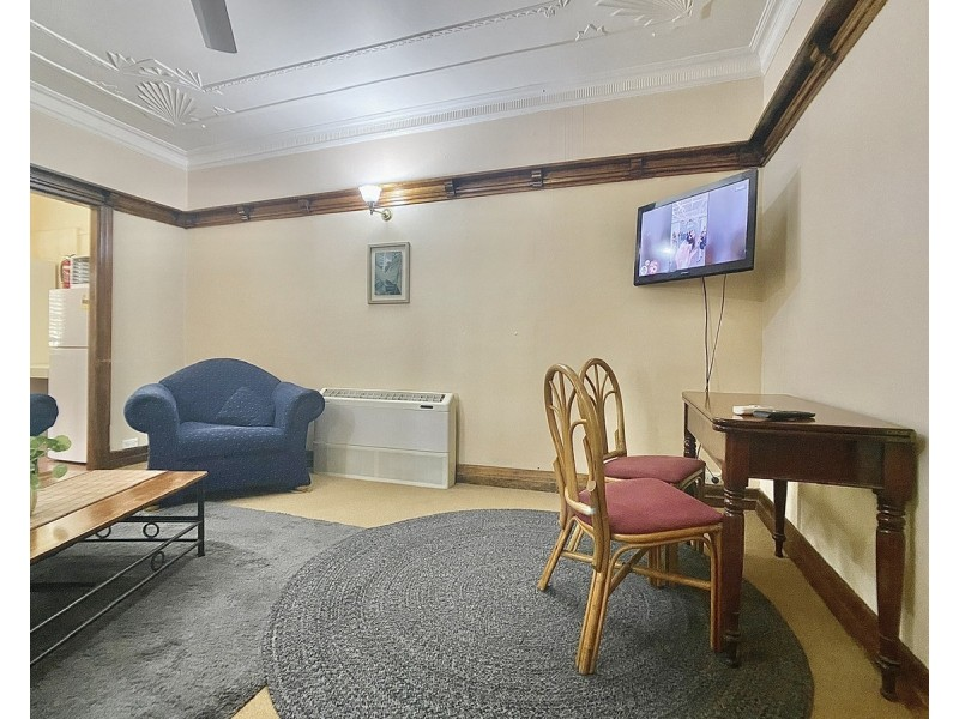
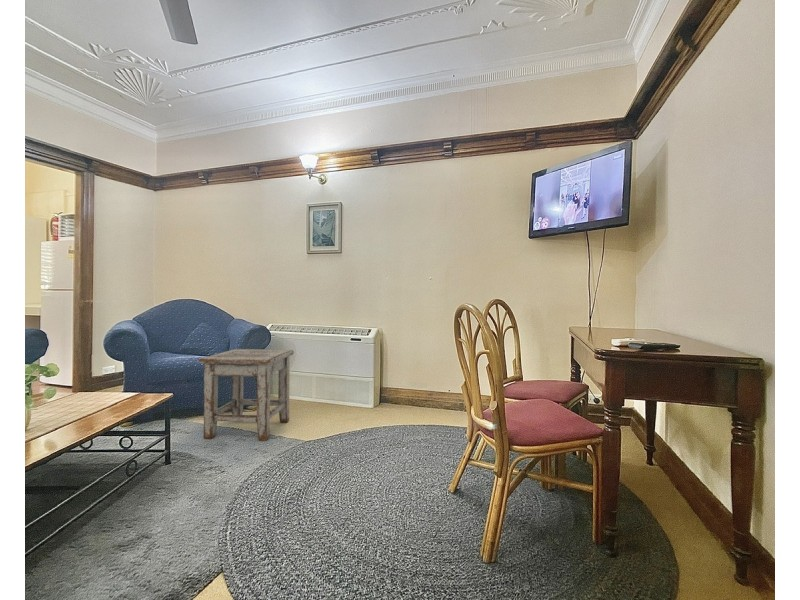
+ stool (242, 391)
